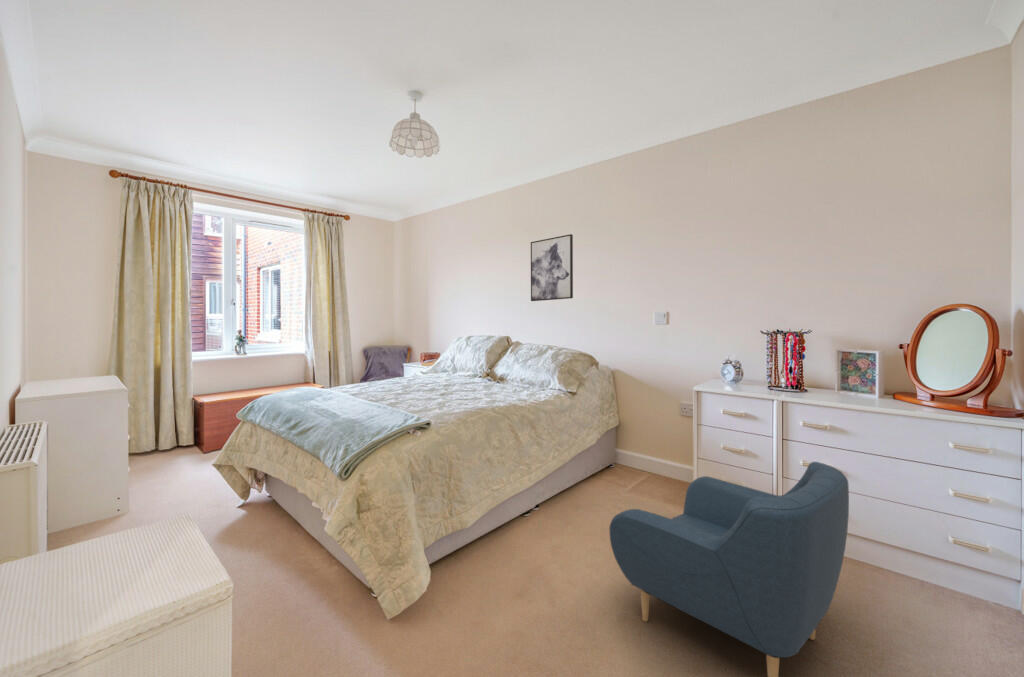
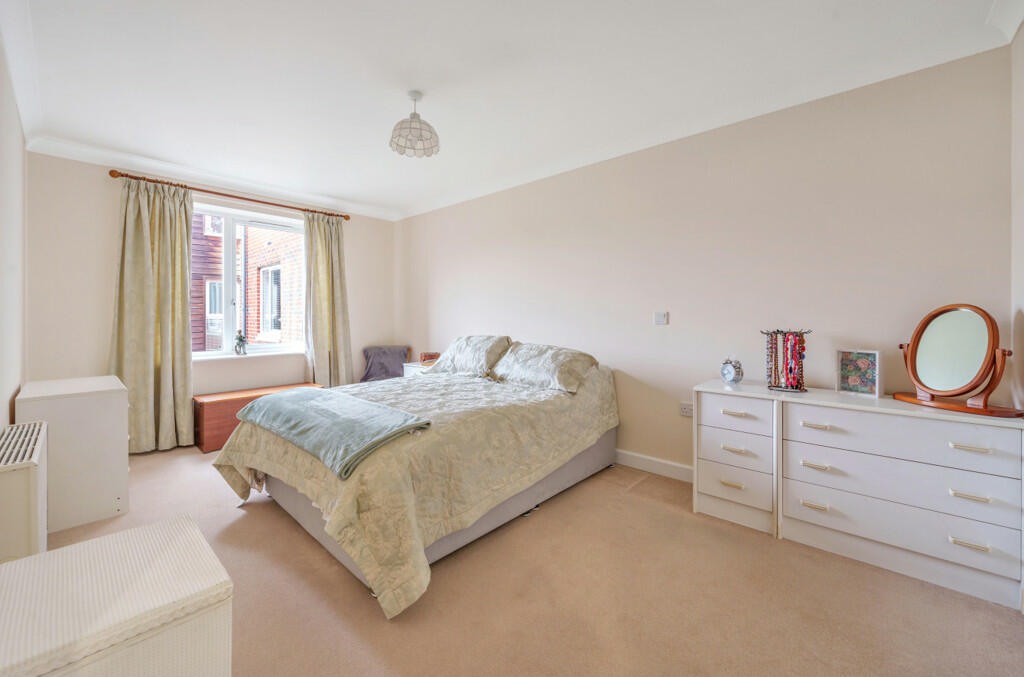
- armchair (719, 542)
- wall art (550, 269)
